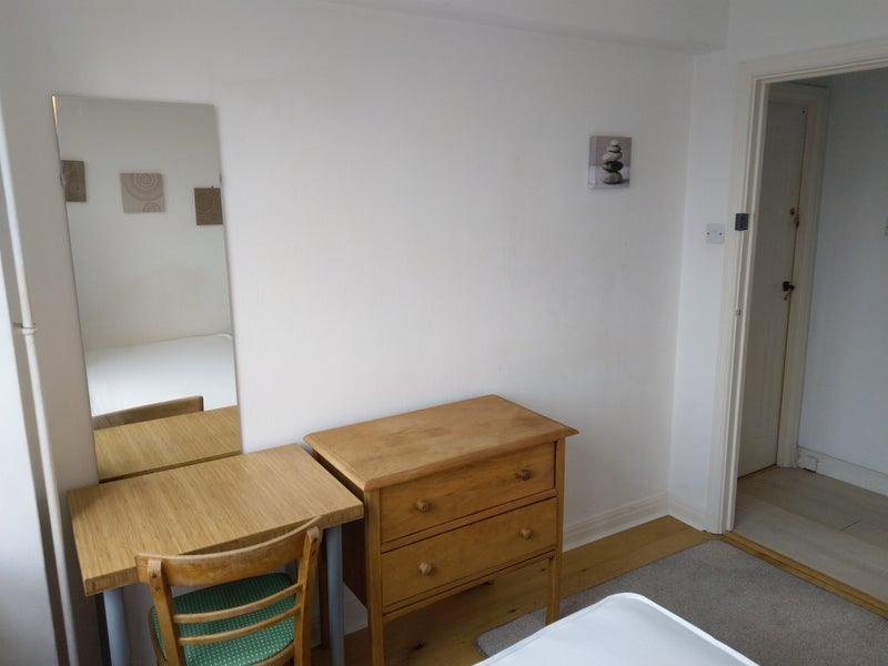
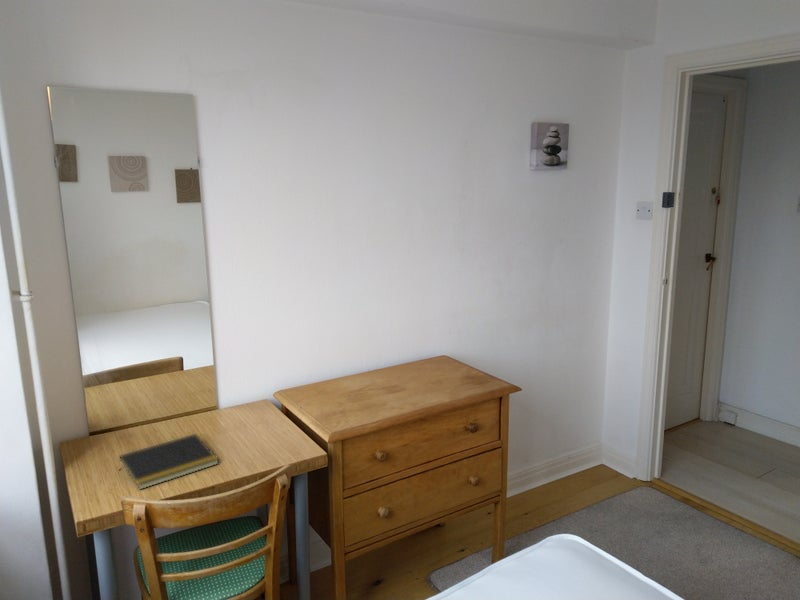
+ notepad (169, 459)
